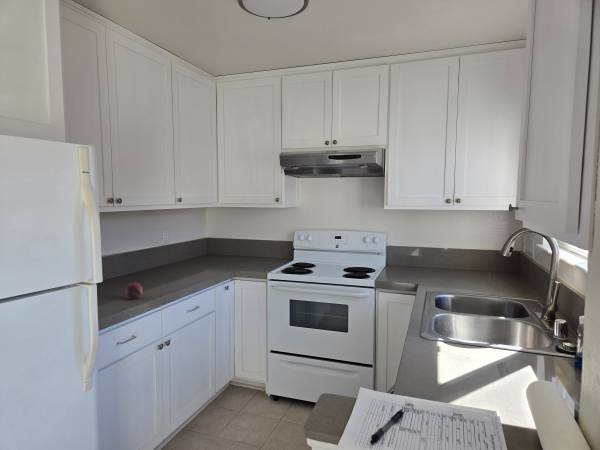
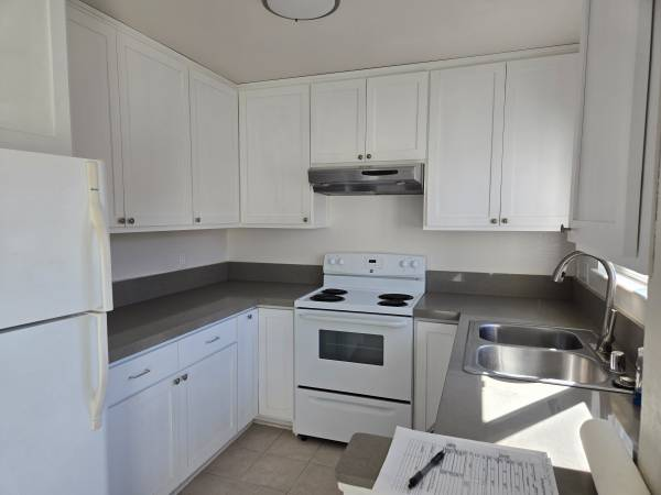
- fruit (134, 290)
